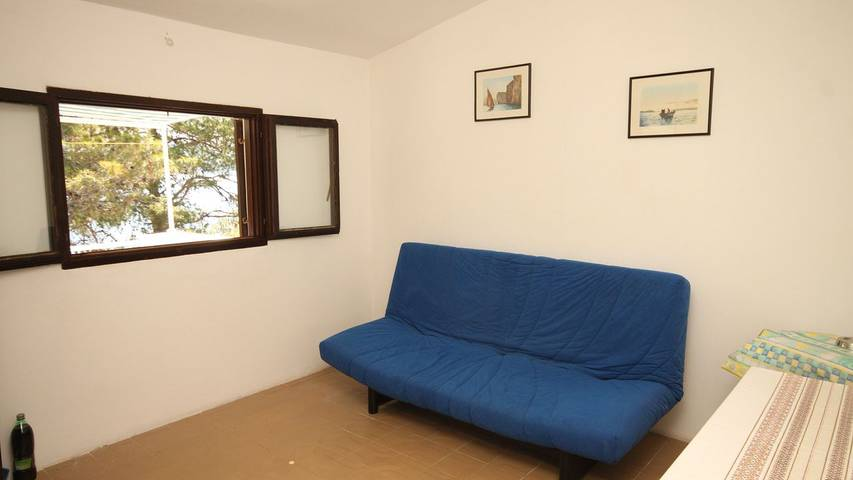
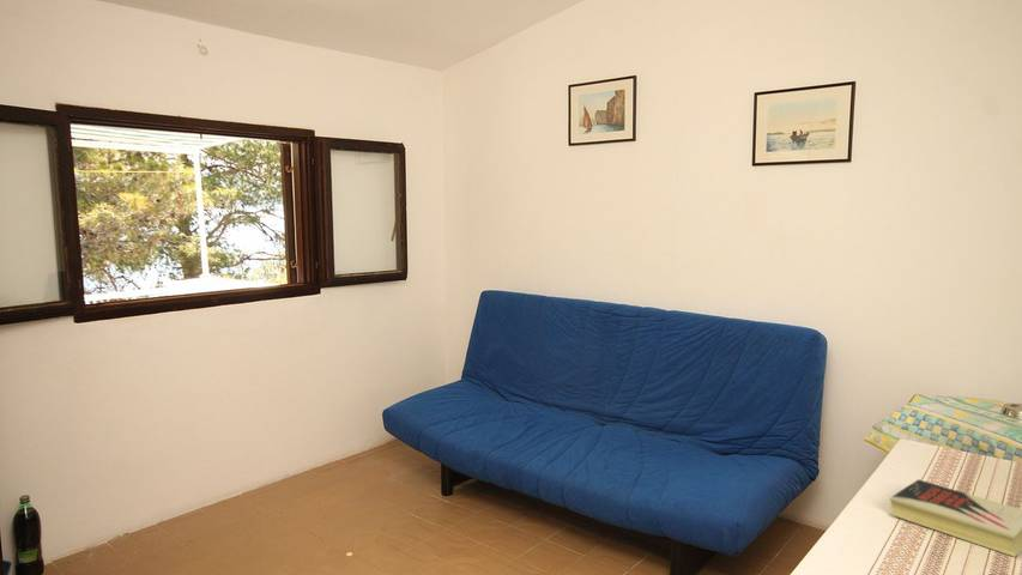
+ book (962, 514)
